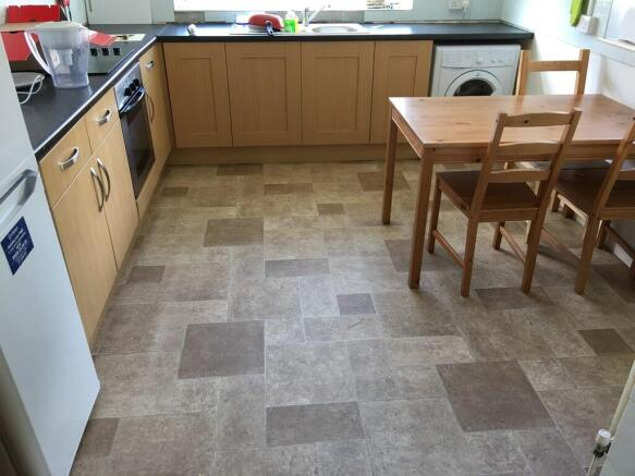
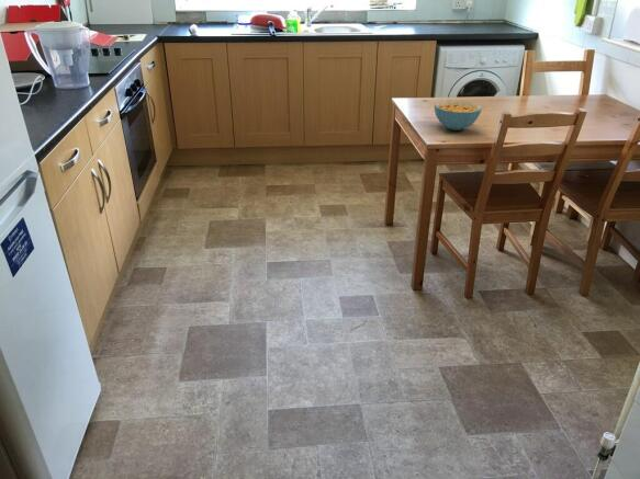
+ cereal bowl (456, 117)
